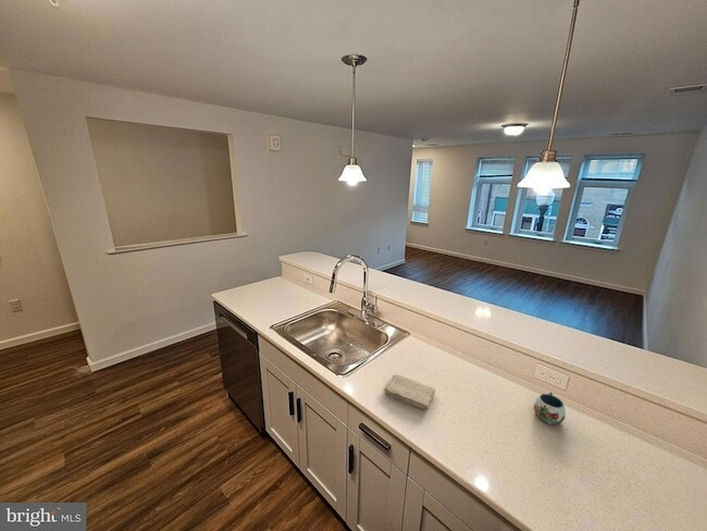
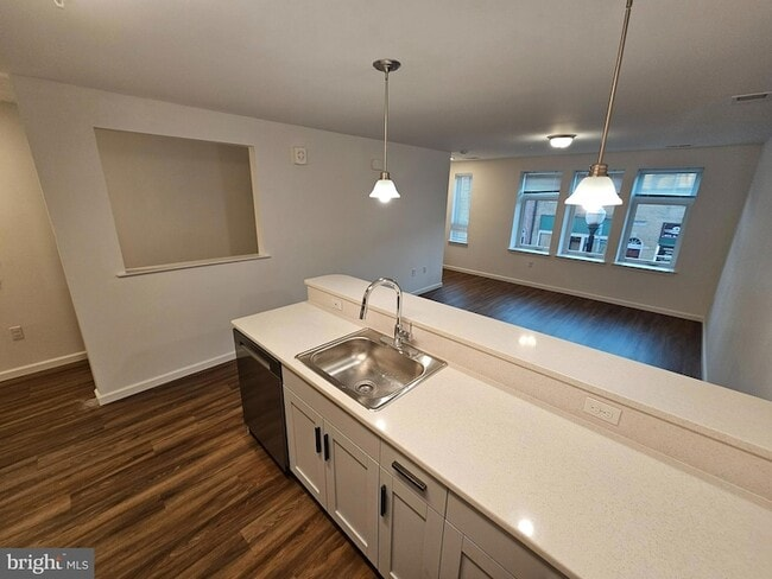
- mug (549, 406)
- washcloth (409, 390)
